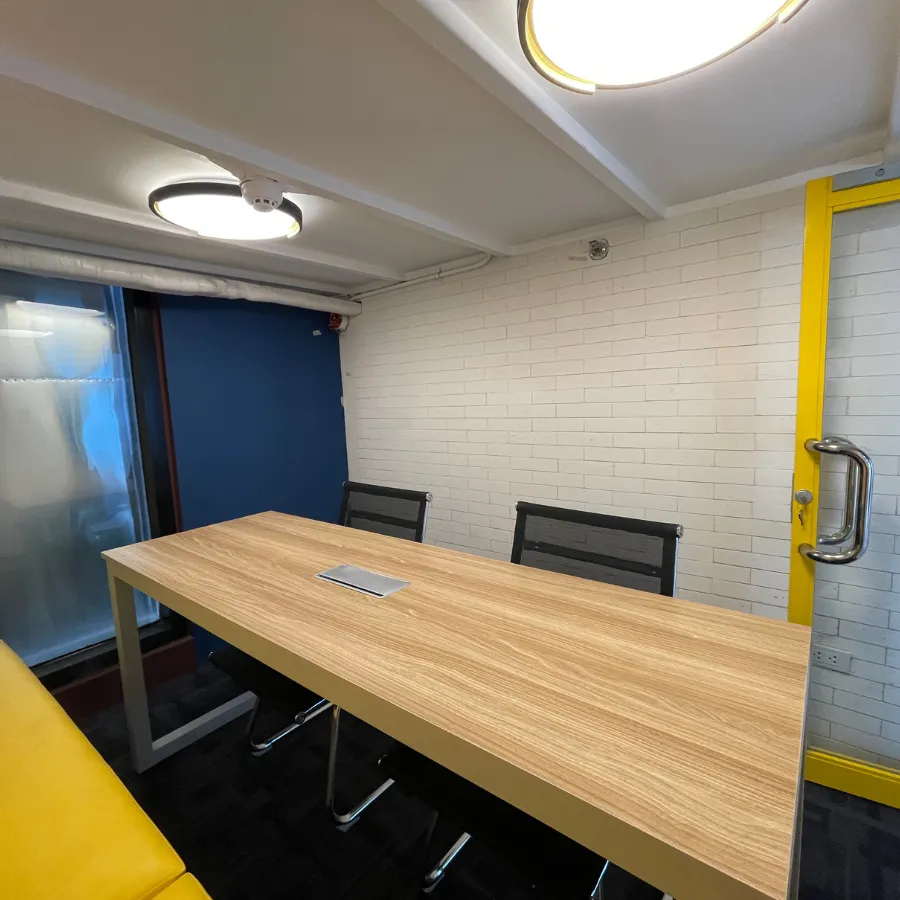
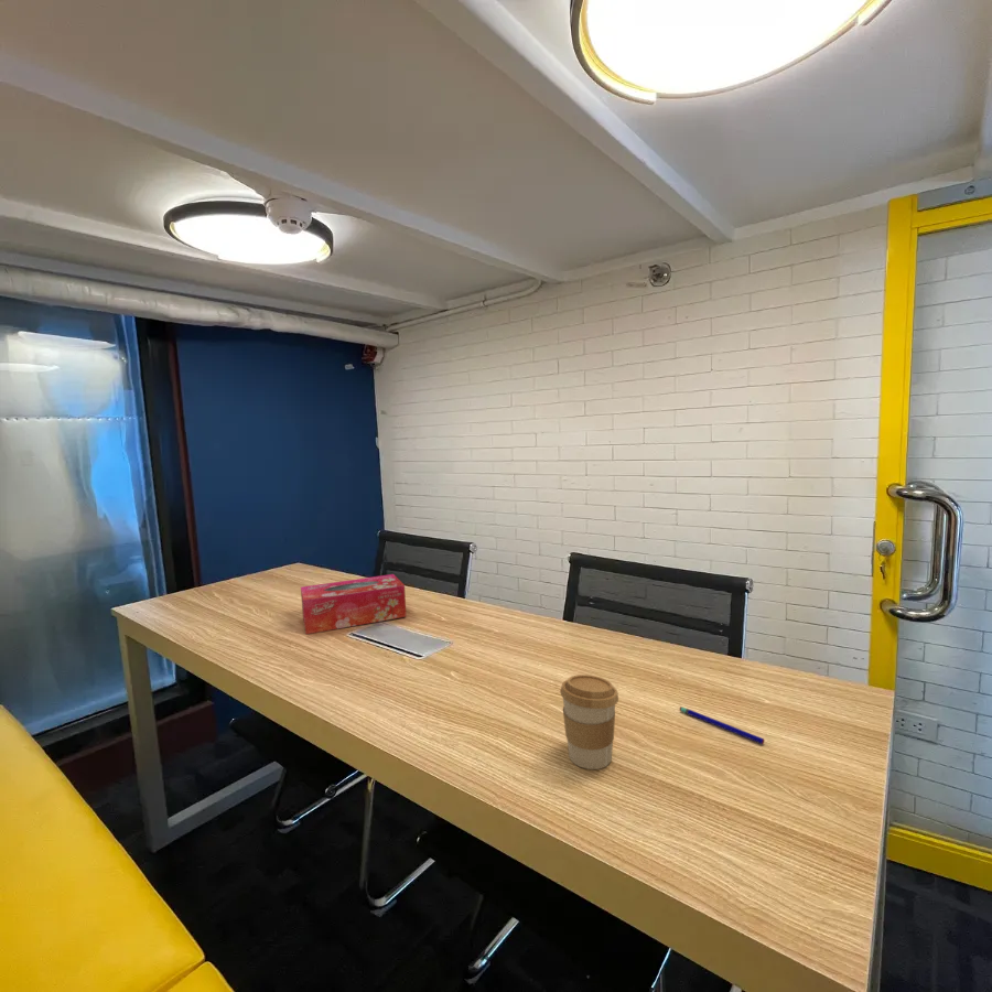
+ tissue box (353, 602)
+ coffee cup (589, 718)
+ pen (719, 723)
